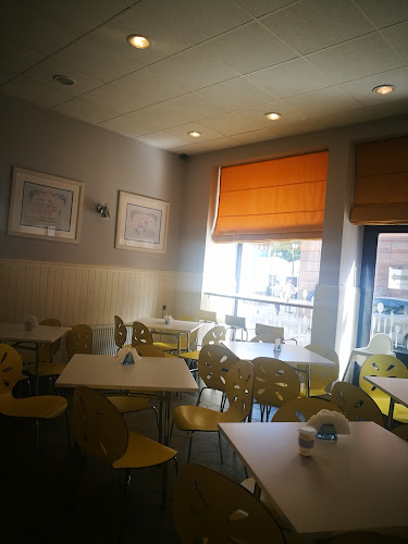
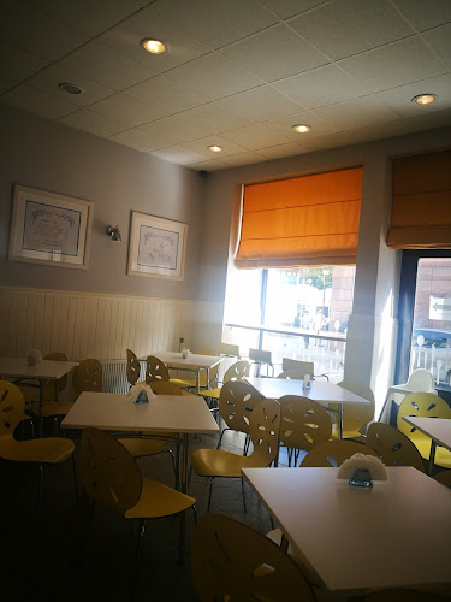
- coffee cup (306, 441)
